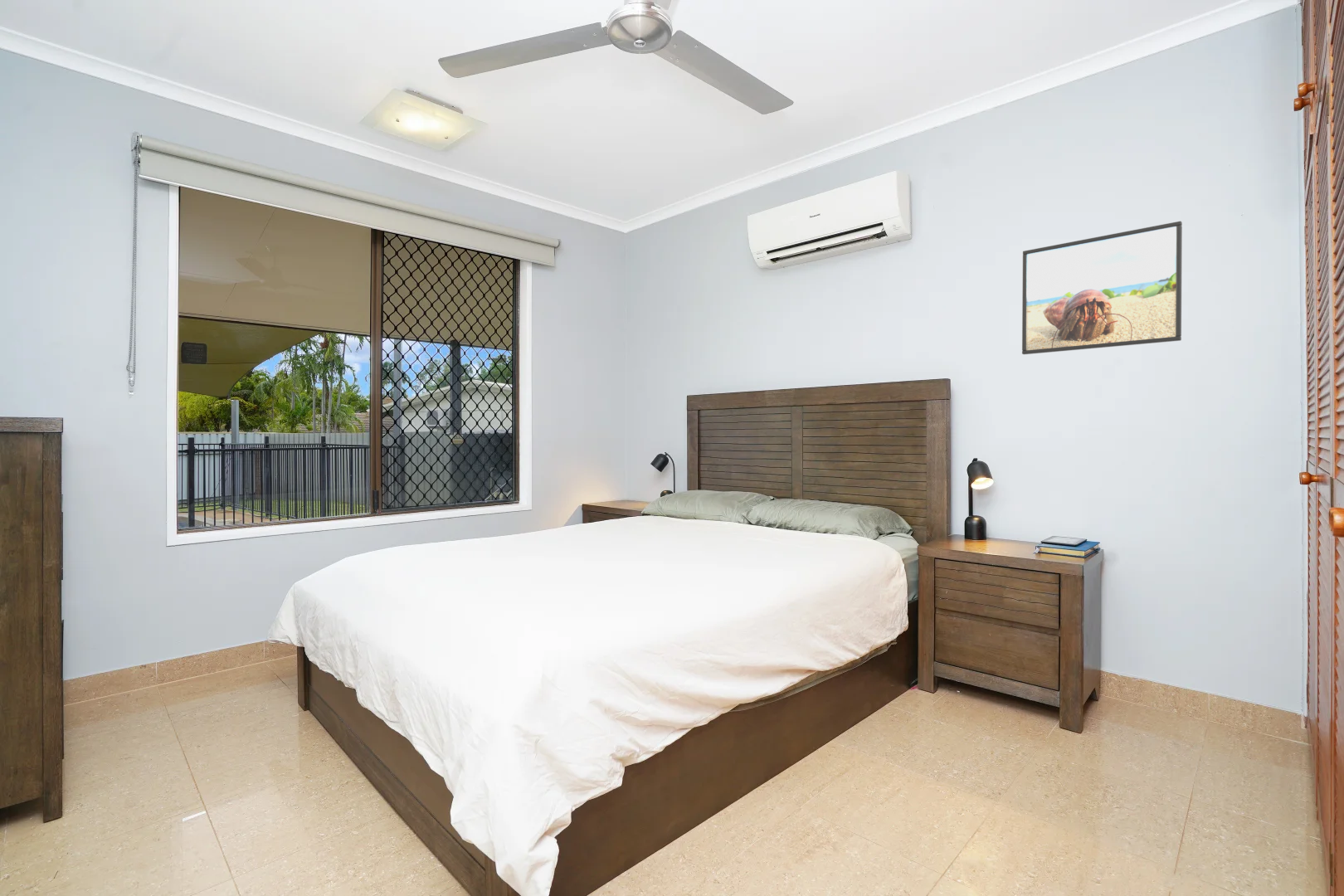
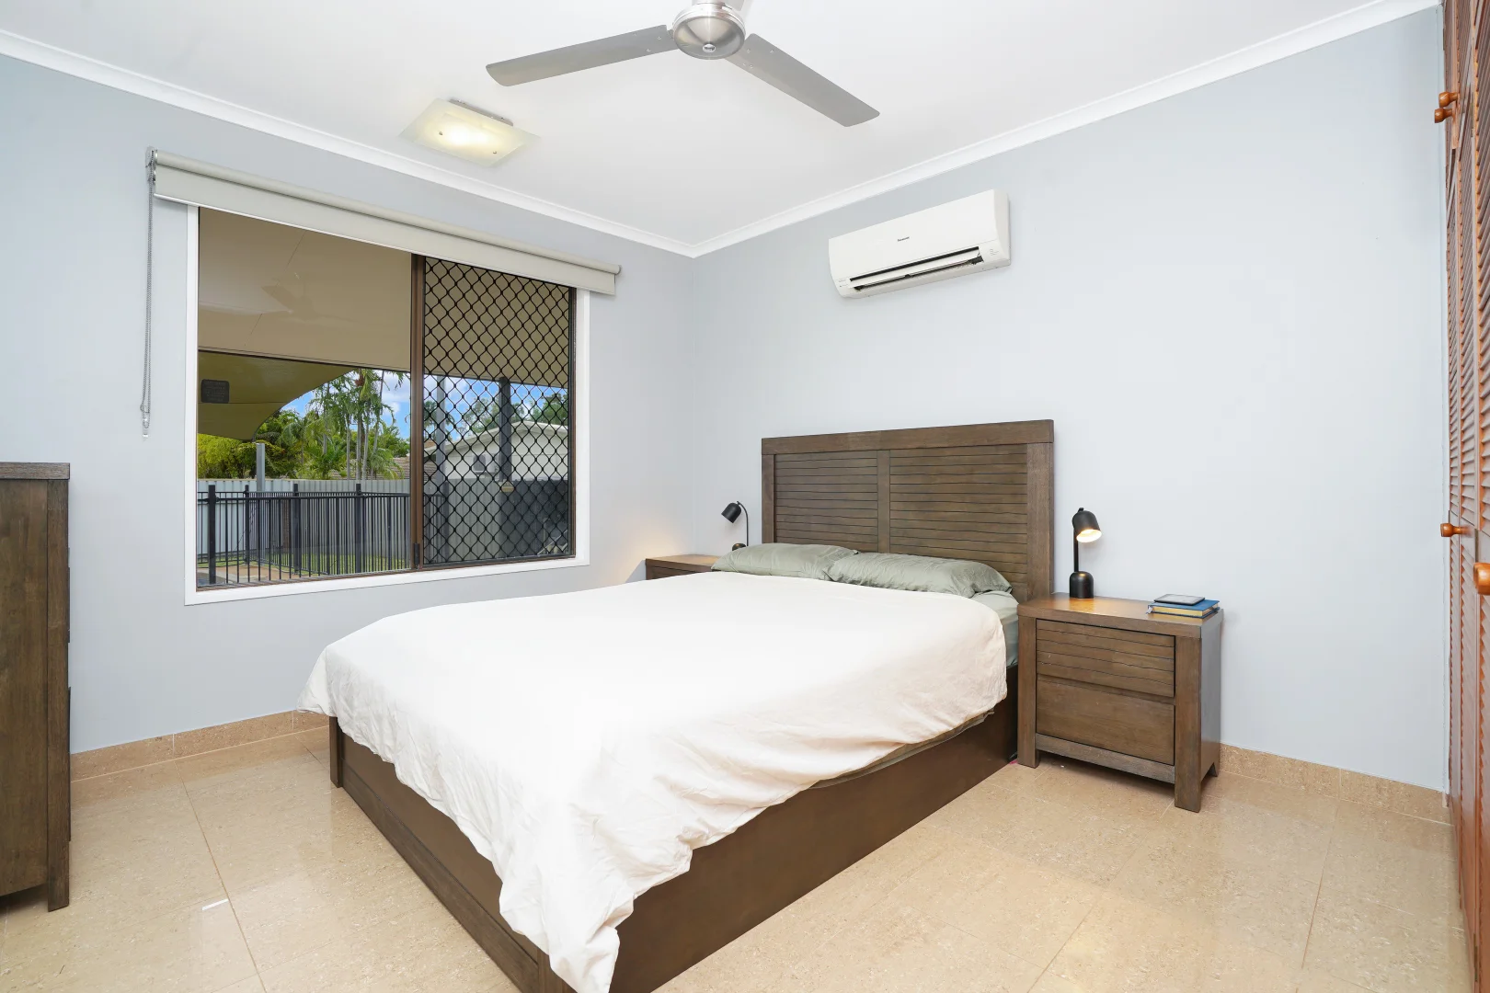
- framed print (1096, 292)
